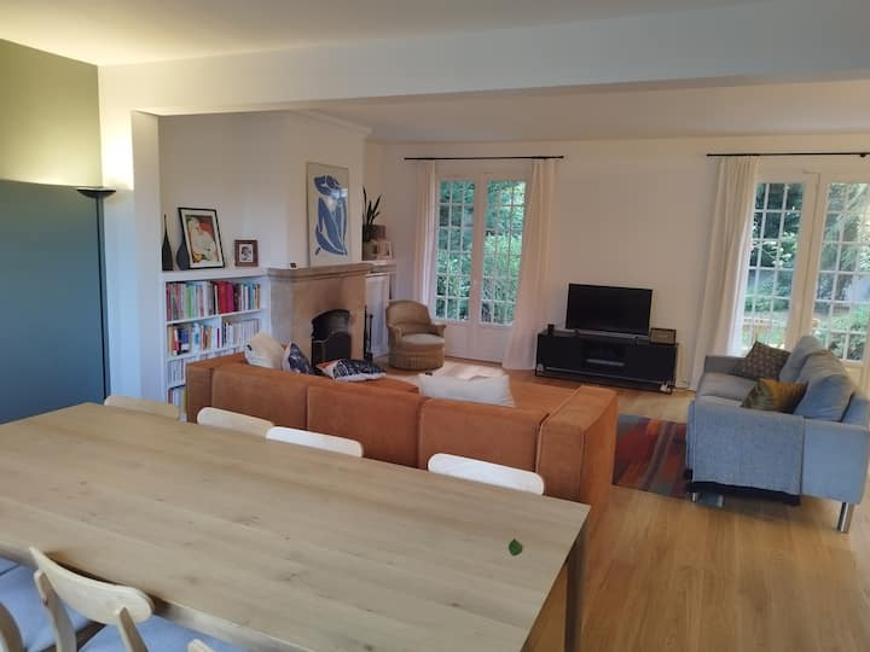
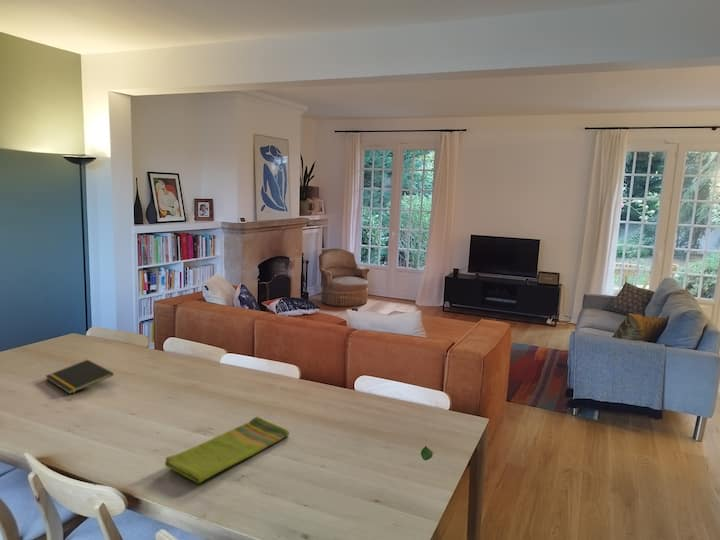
+ dish towel (231, 446)
+ notepad (79, 375)
